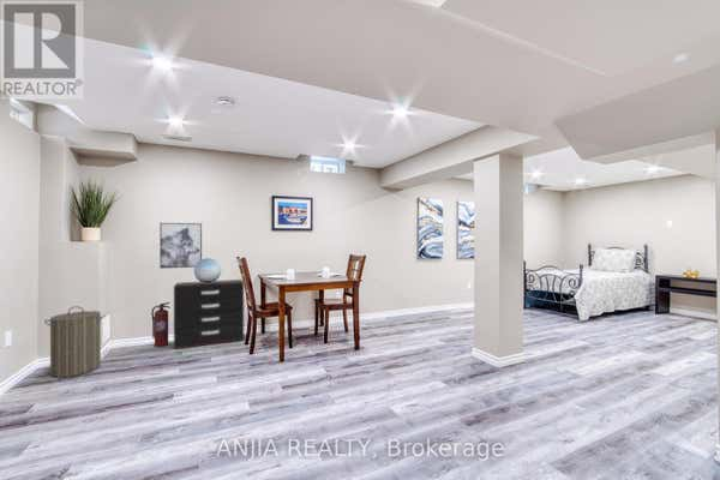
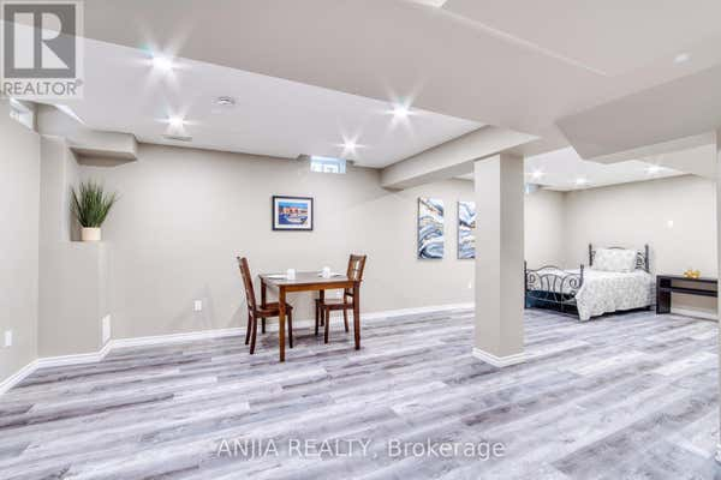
- decorative sphere (208, 270)
- fire extinguisher (161, 323)
- wall art (181, 245)
- dresser (210, 312)
- laundry hamper (76, 337)
